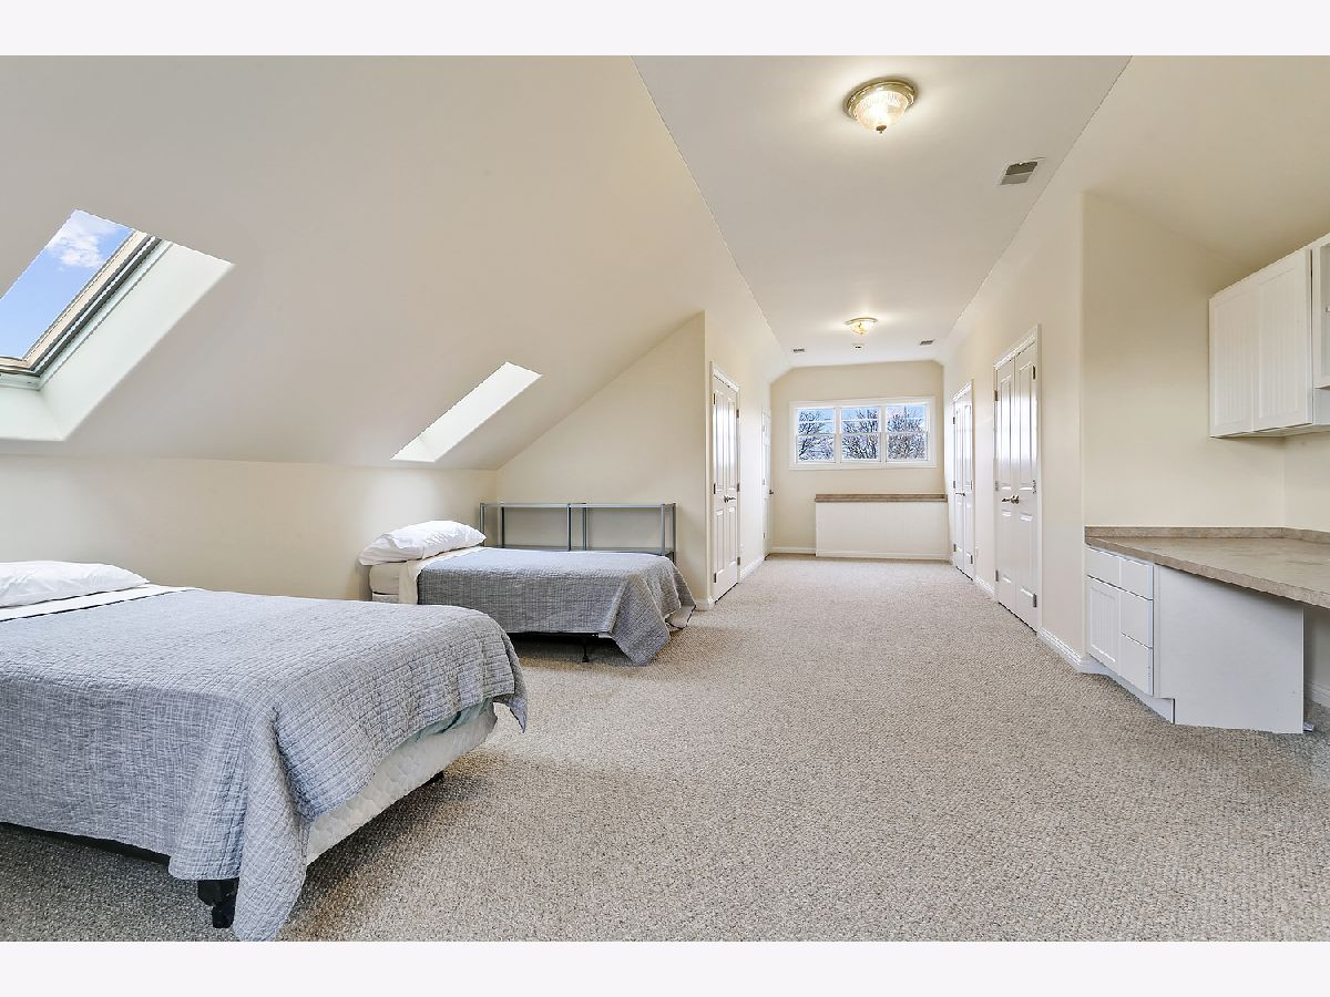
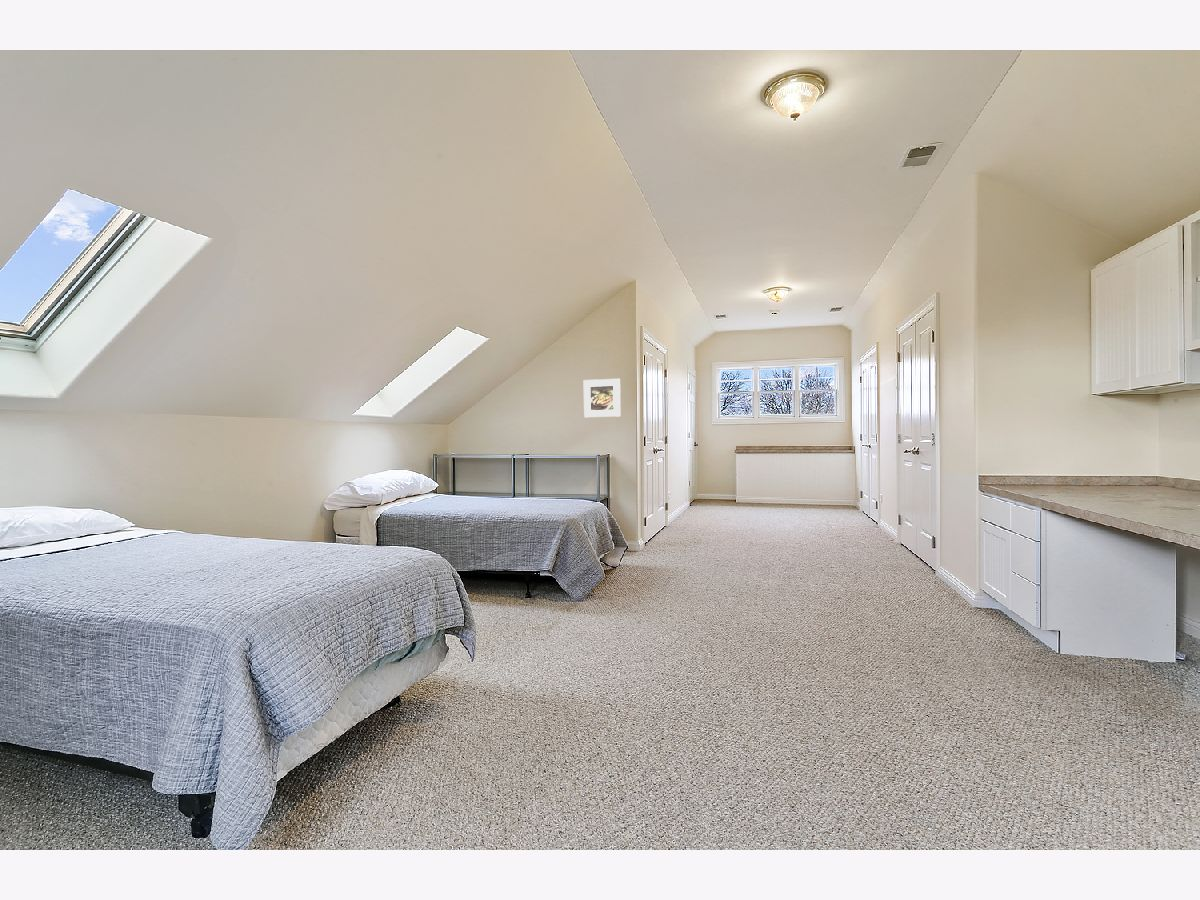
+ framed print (602, 398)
